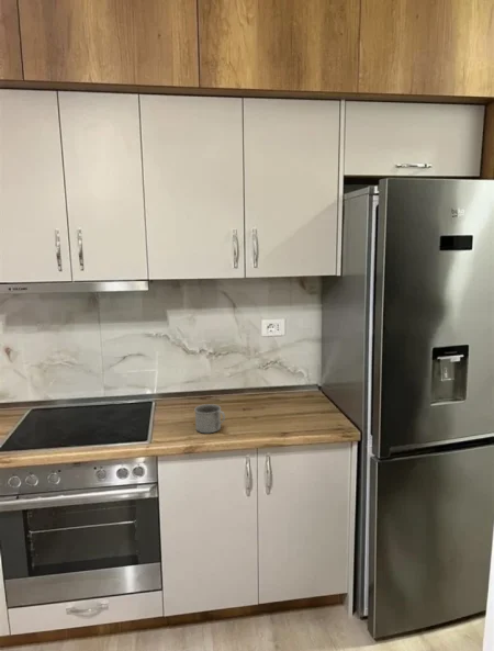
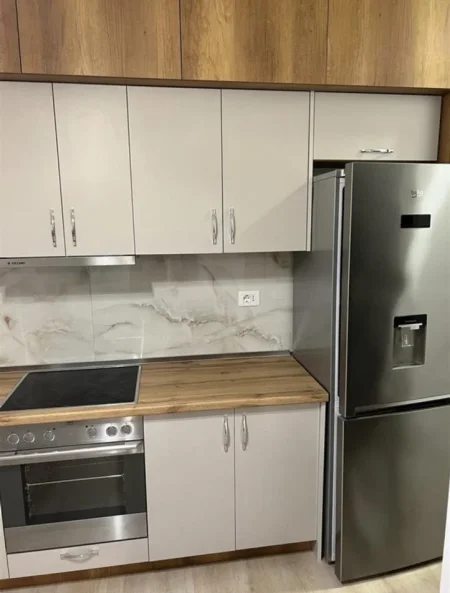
- mug (210, 418)
